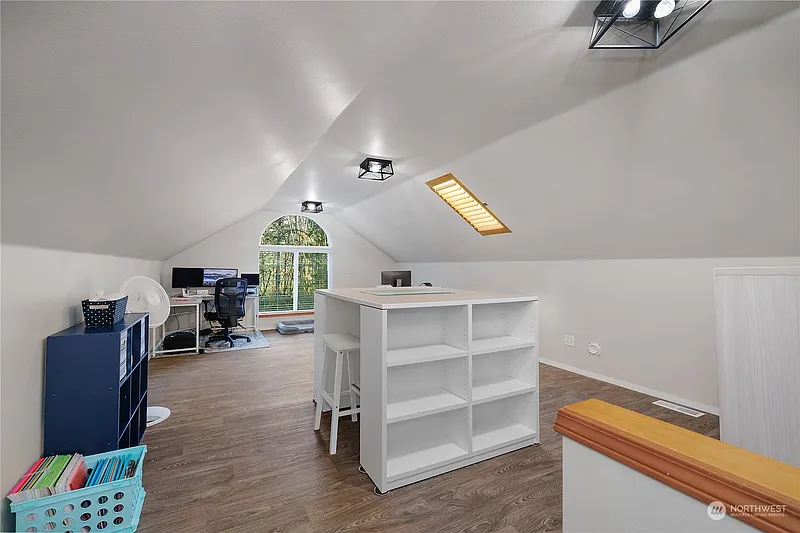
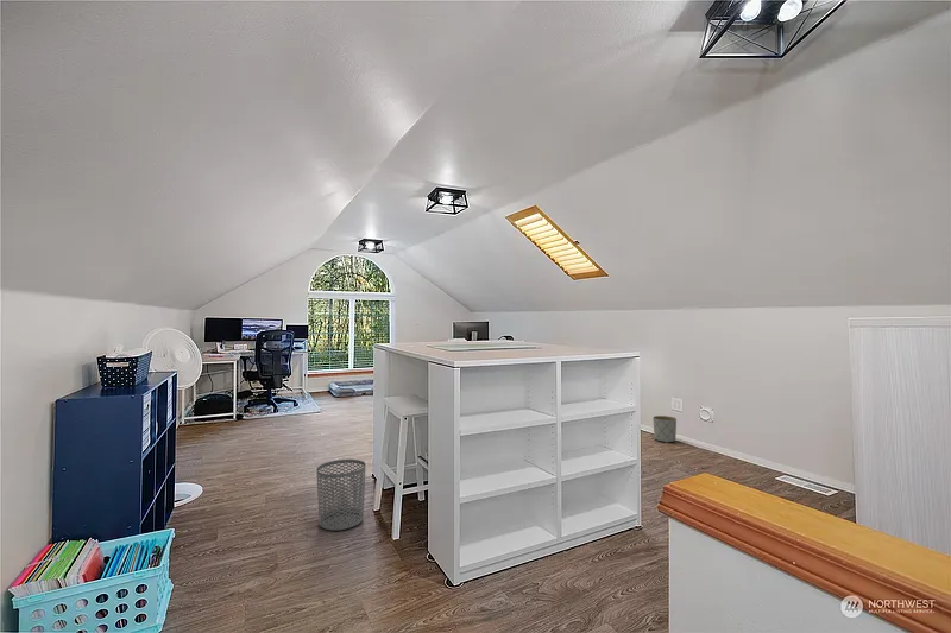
+ planter (665, 429)
+ waste bin (341, 494)
